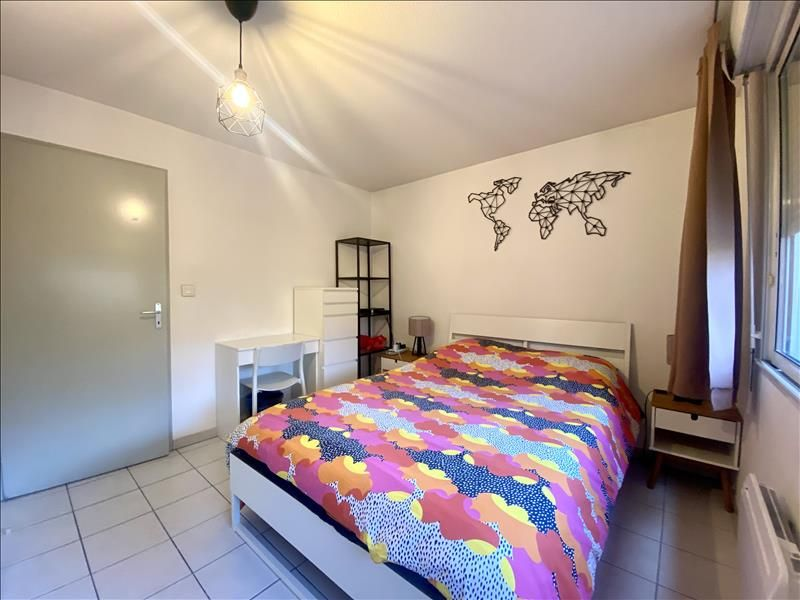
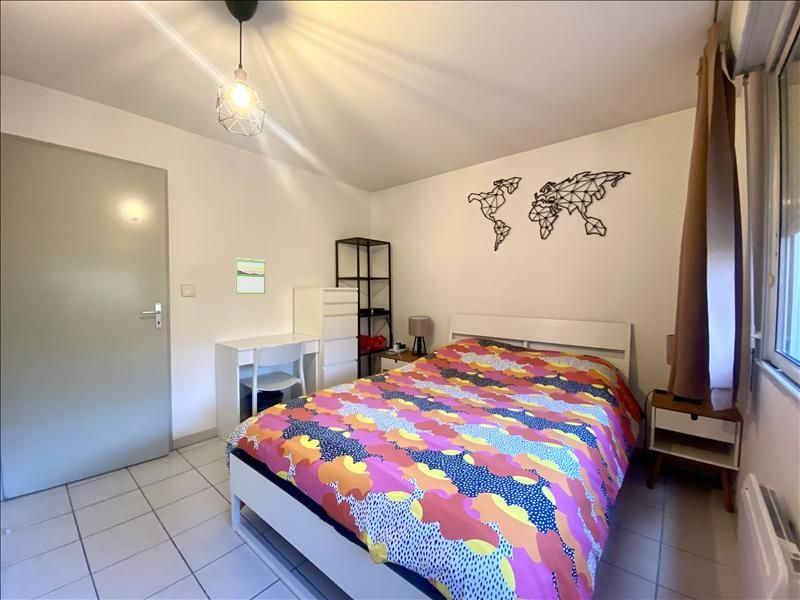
+ calendar (251, 276)
